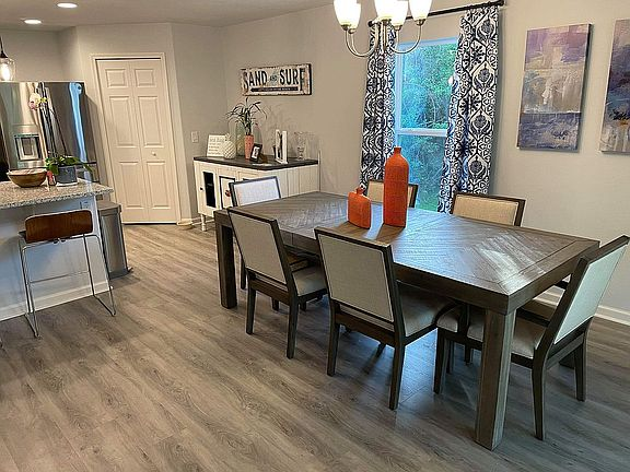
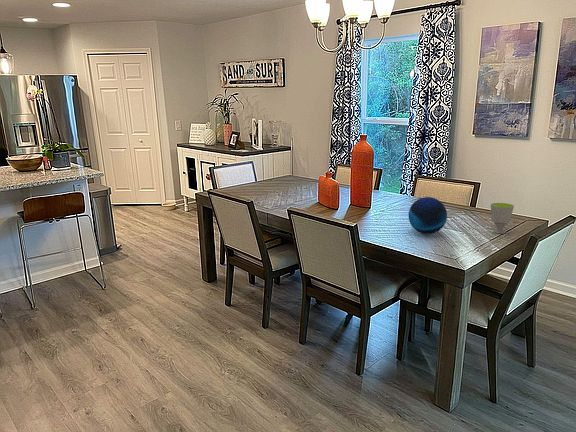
+ cup (500, 218)
+ decorative orb (427, 215)
